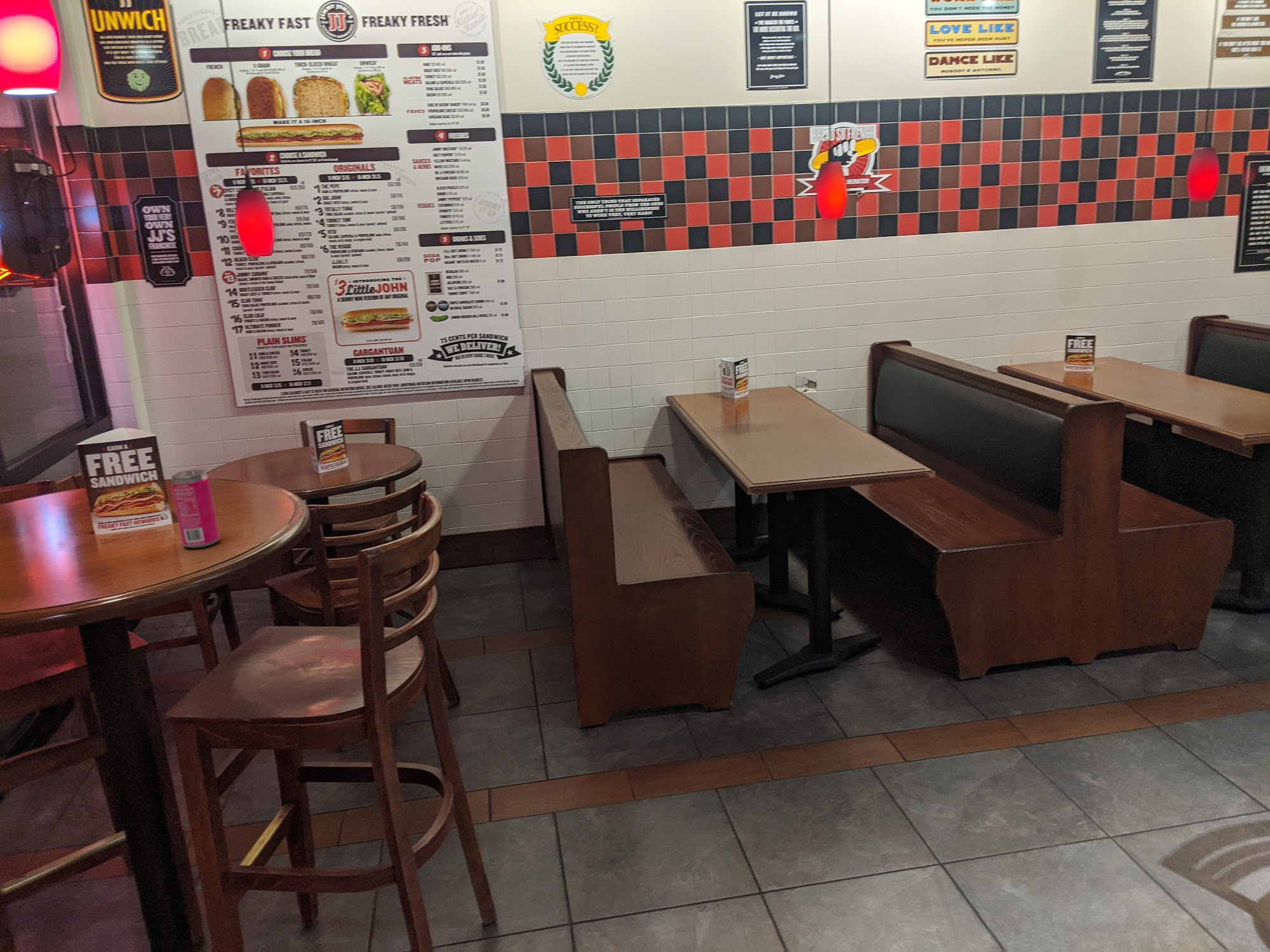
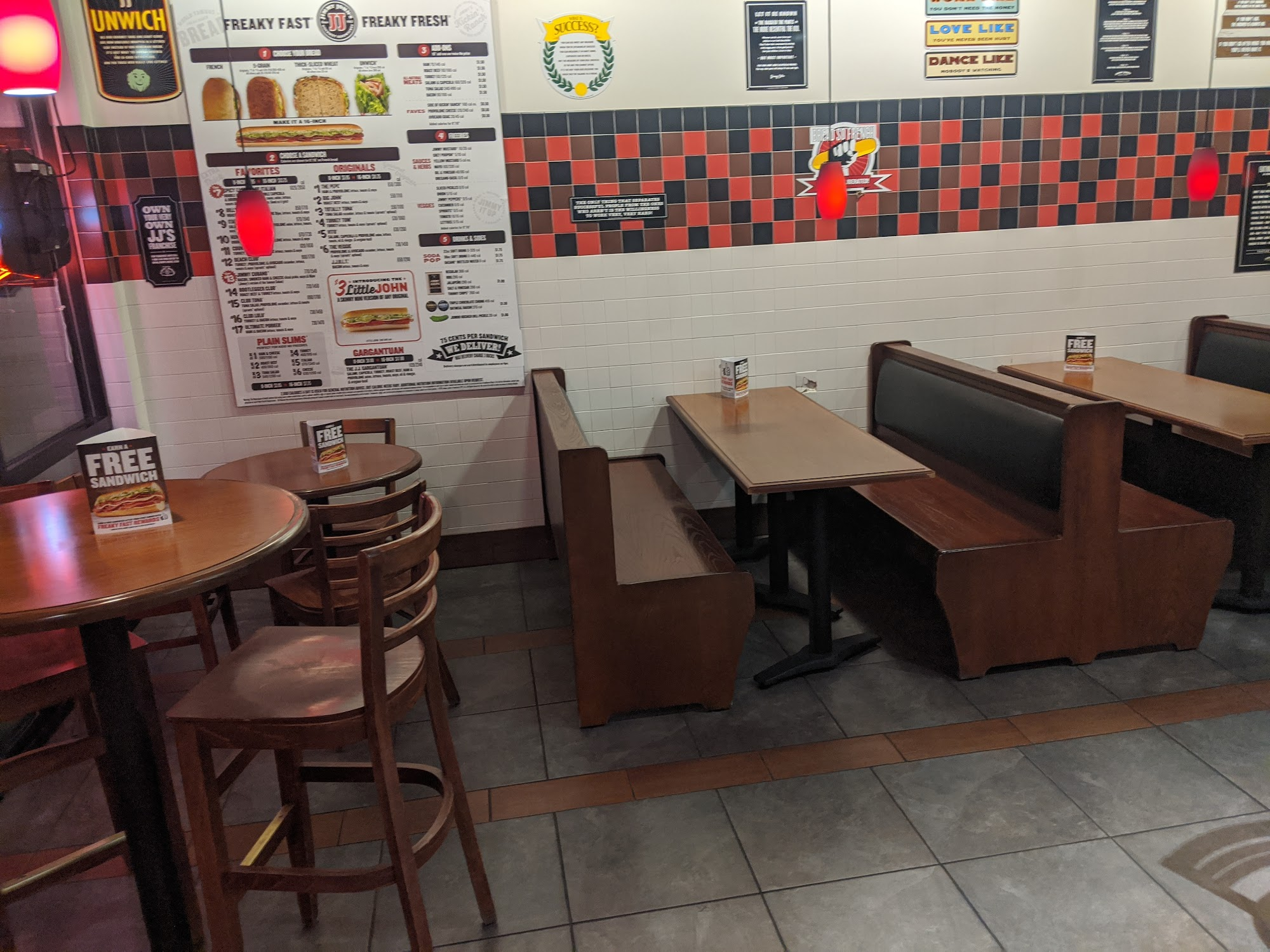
- beverage can (195, 508)
